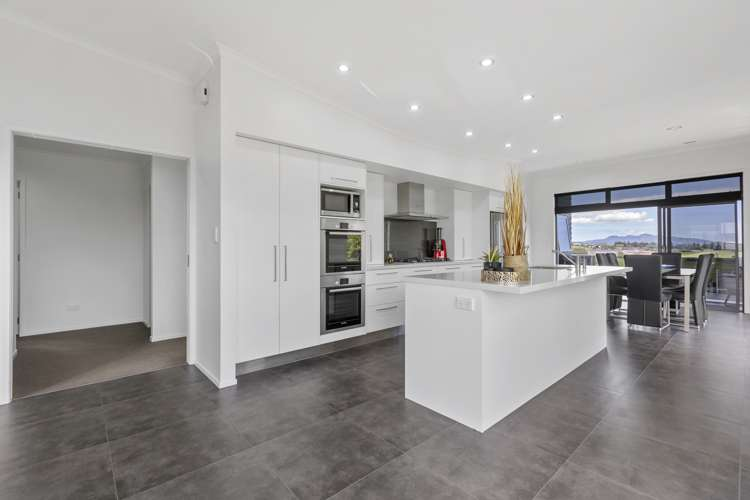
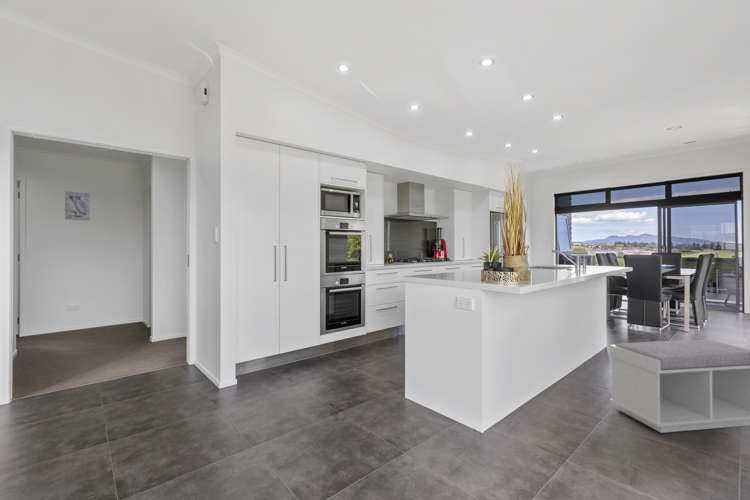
+ wall art (77, 206)
+ bench (684, 381)
